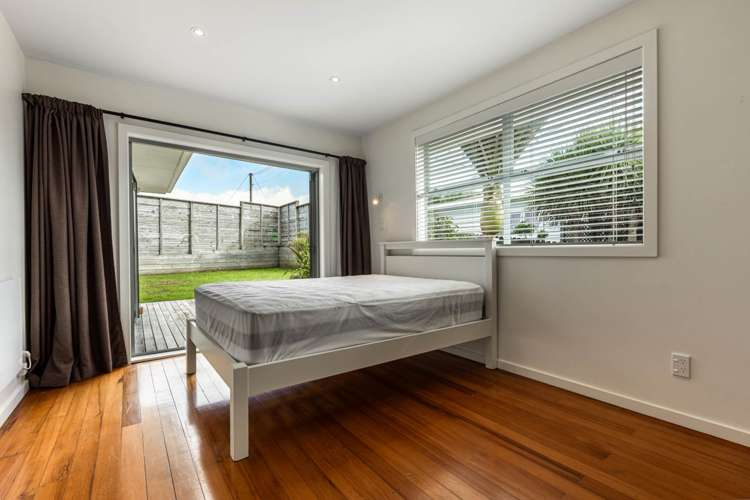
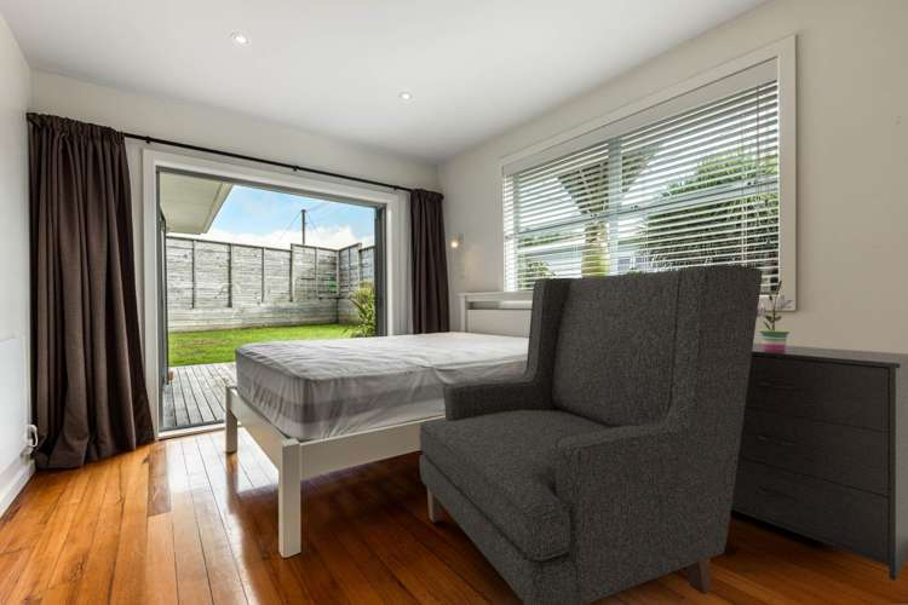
+ dresser (742, 424)
+ chair (564, 408)
+ potted plant (769, 316)
